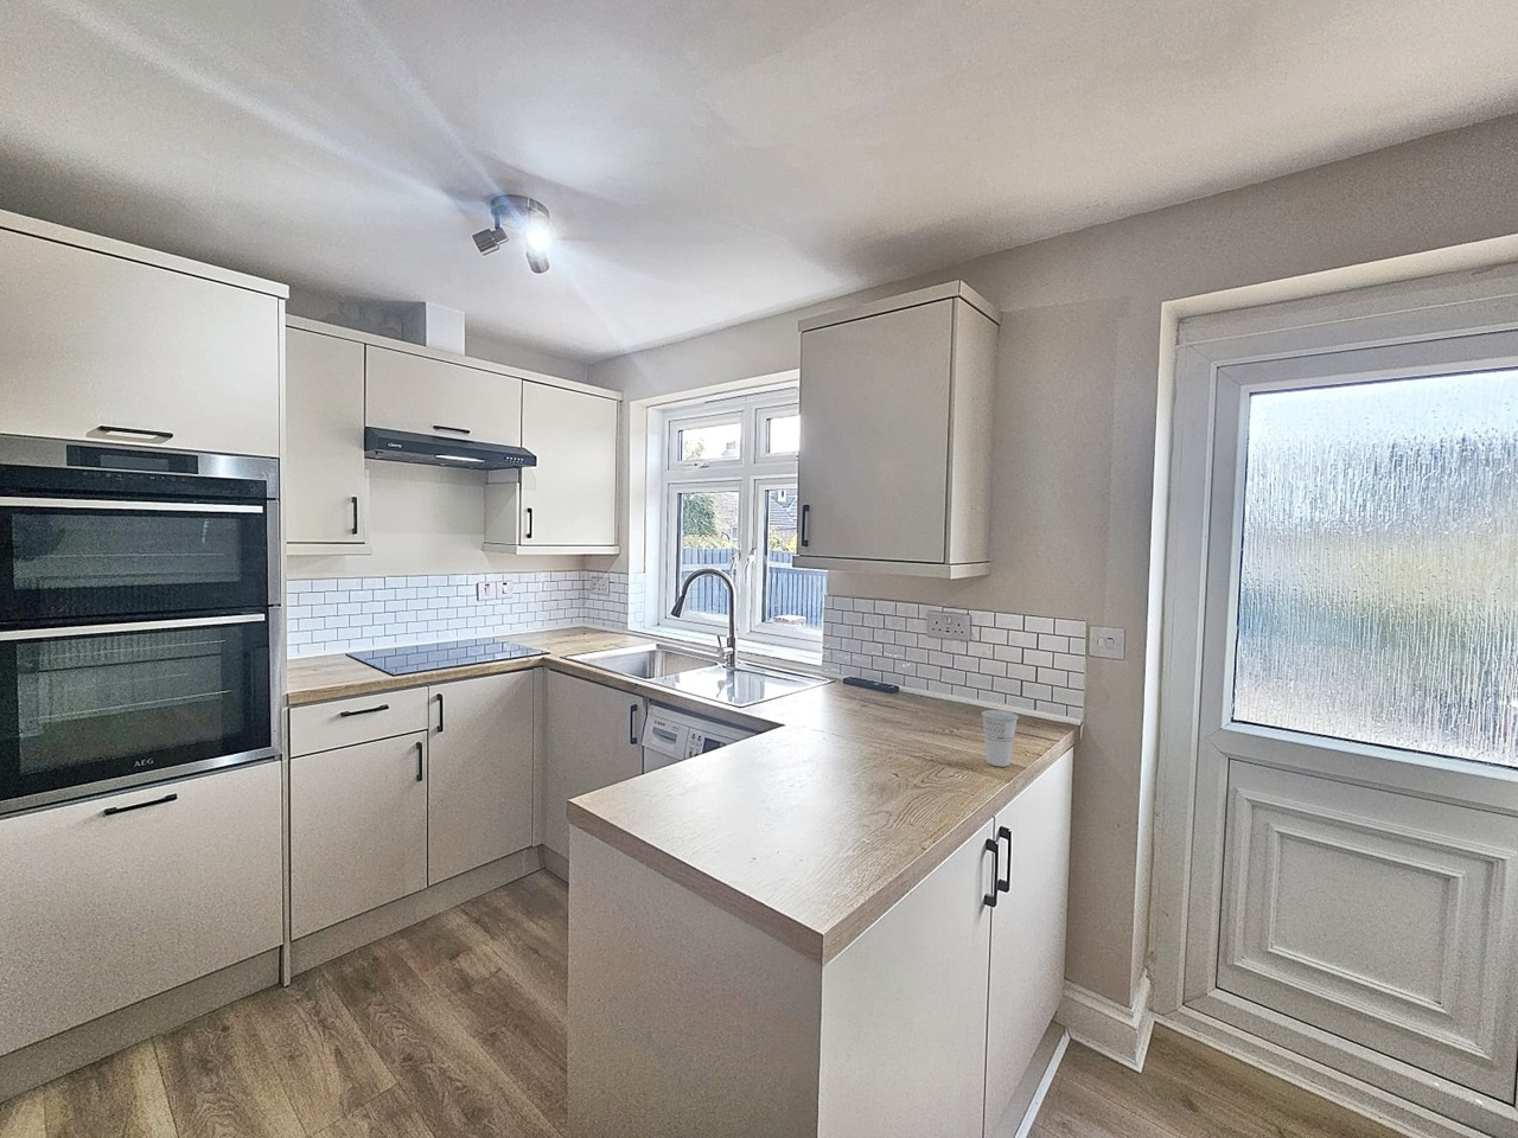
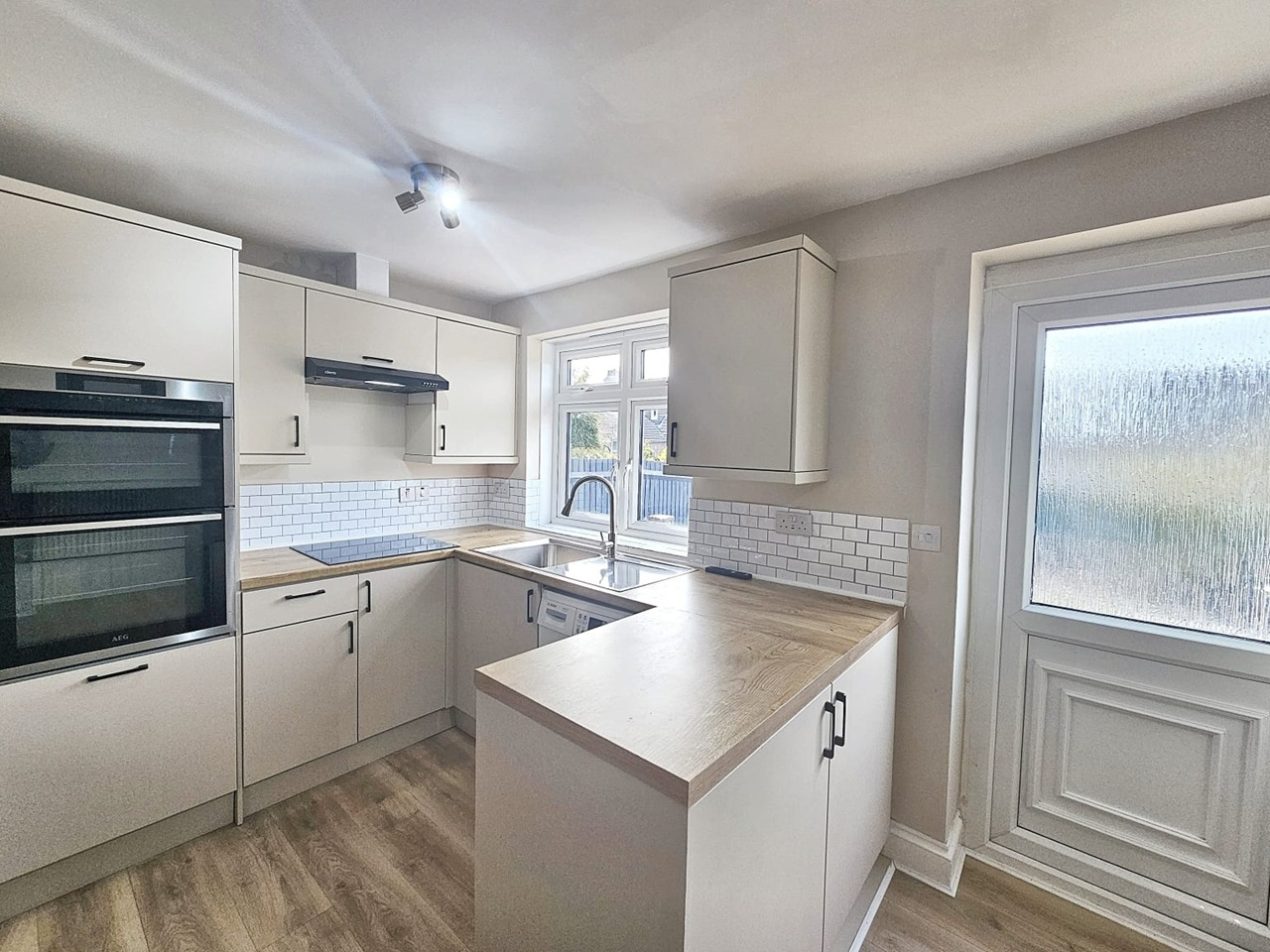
- cup (998, 738)
